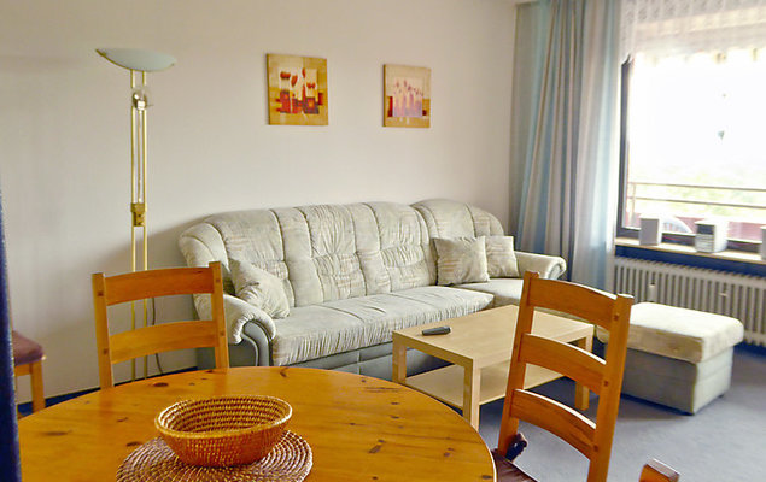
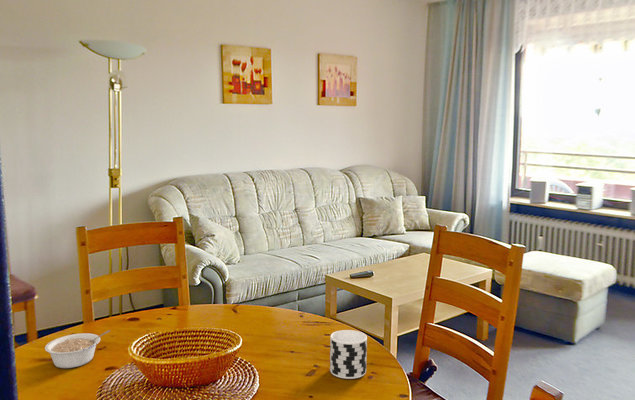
+ legume (75, 349)
+ cup (348, 351)
